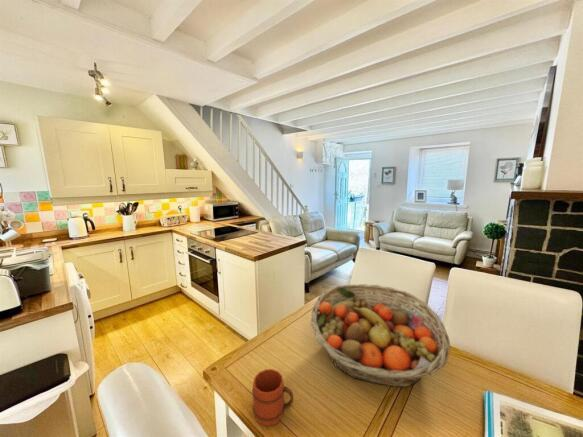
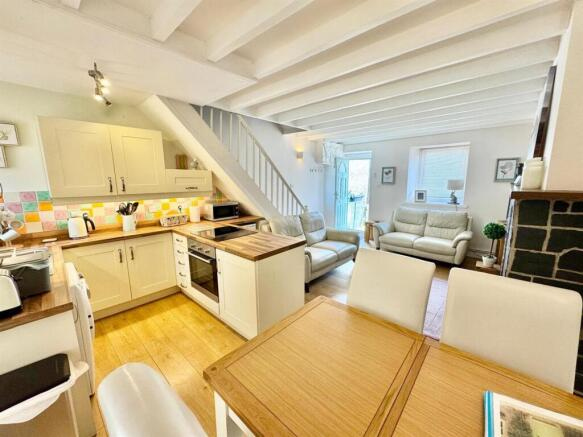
- mug (273, 396)
- fruit basket (373, 329)
